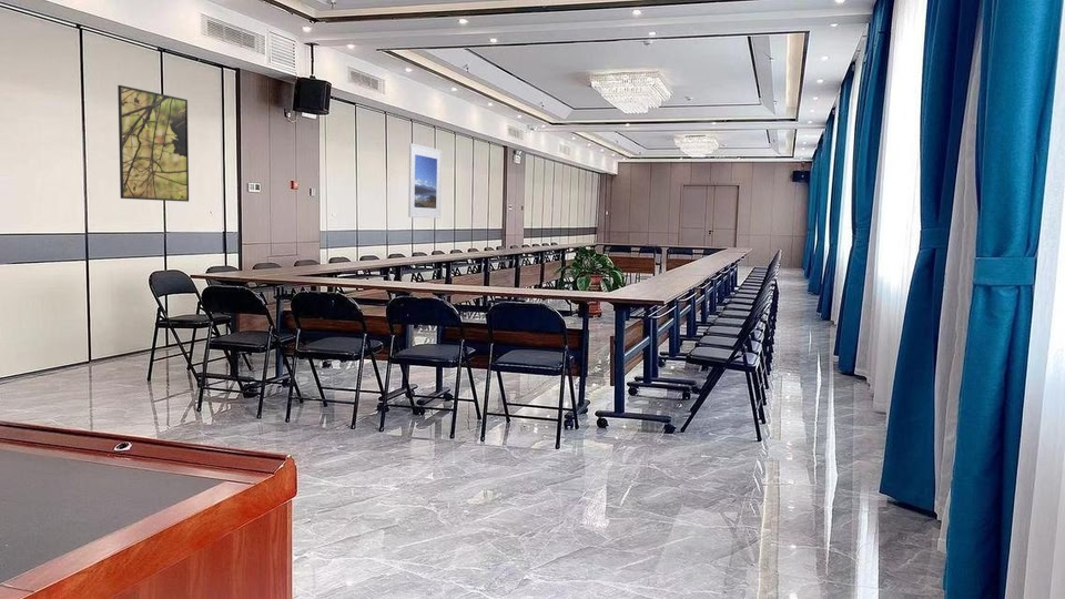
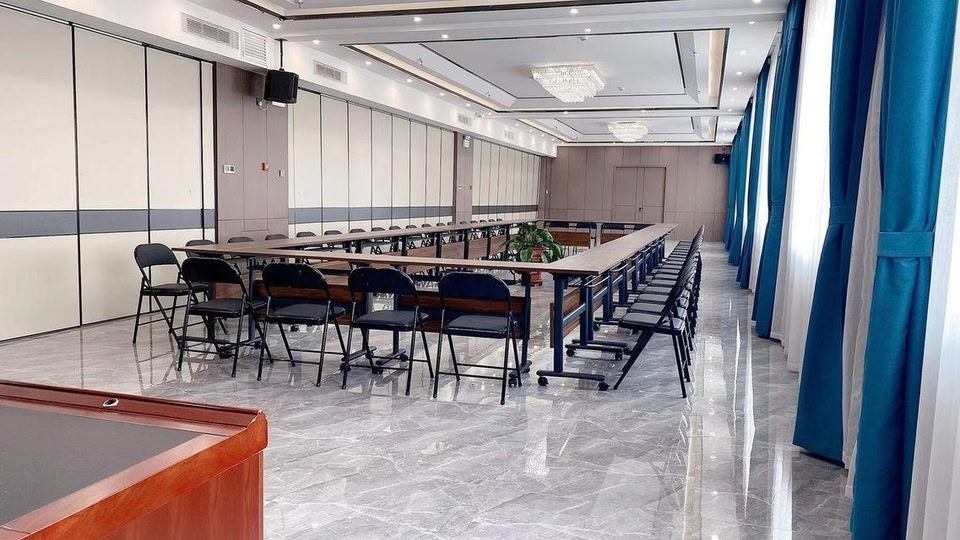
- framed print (425, 182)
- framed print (155, 146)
